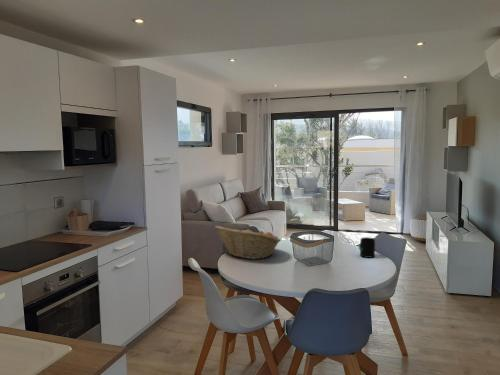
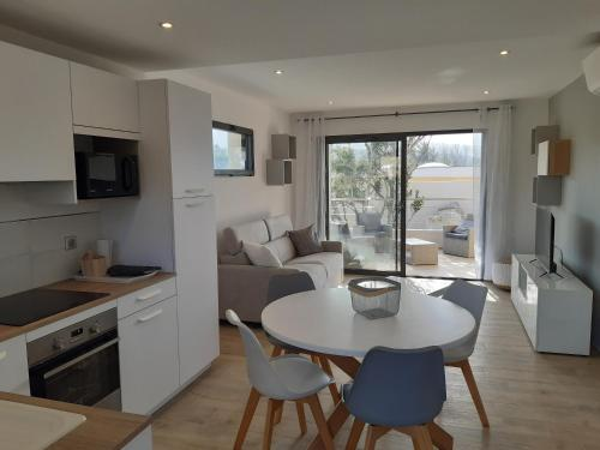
- fruit basket (247, 239)
- mug (367, 246)
